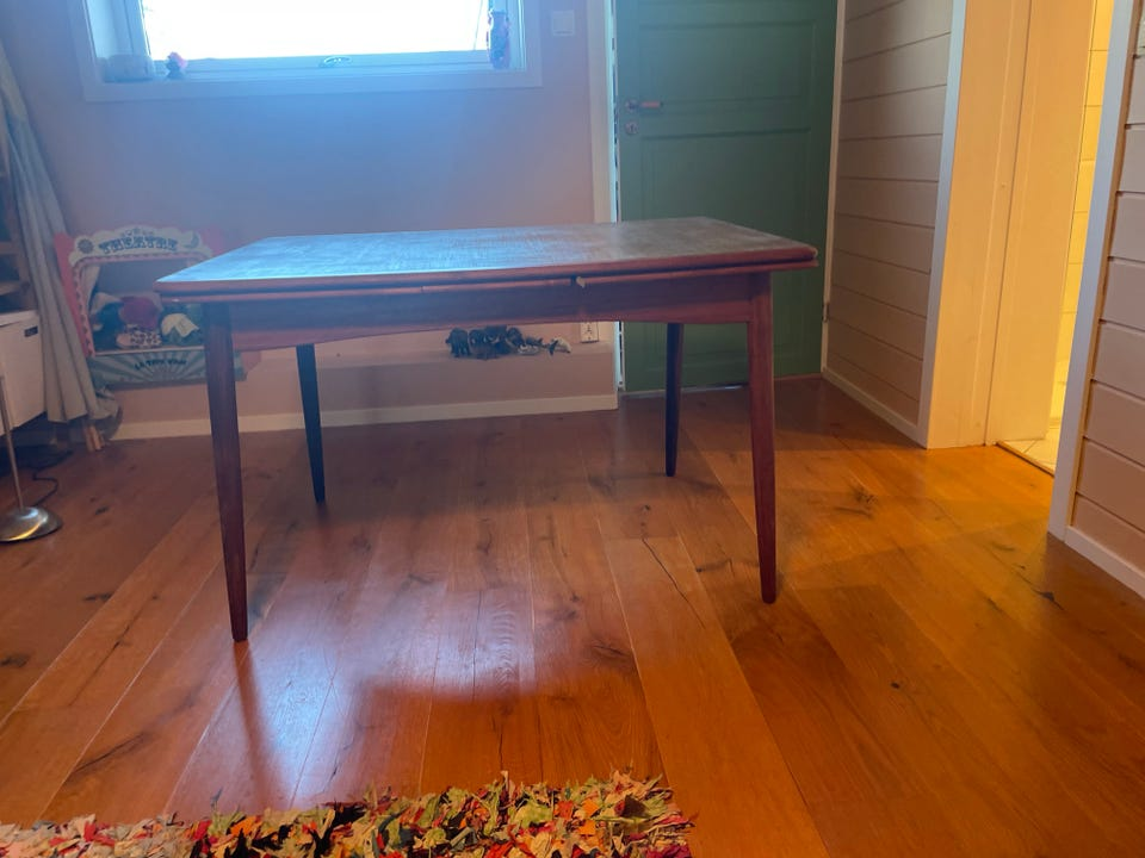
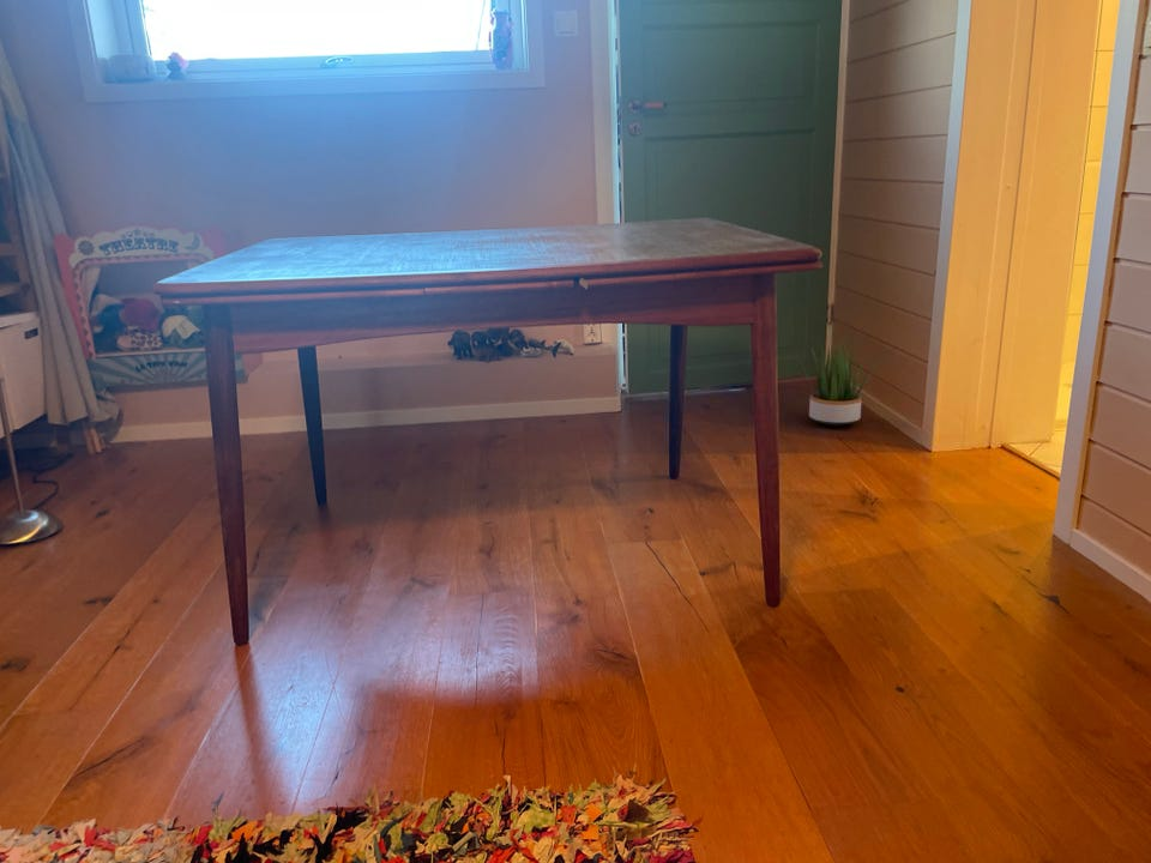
+ potted plant (836, 380)
